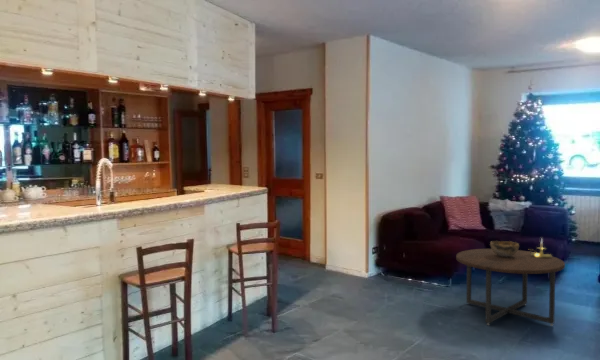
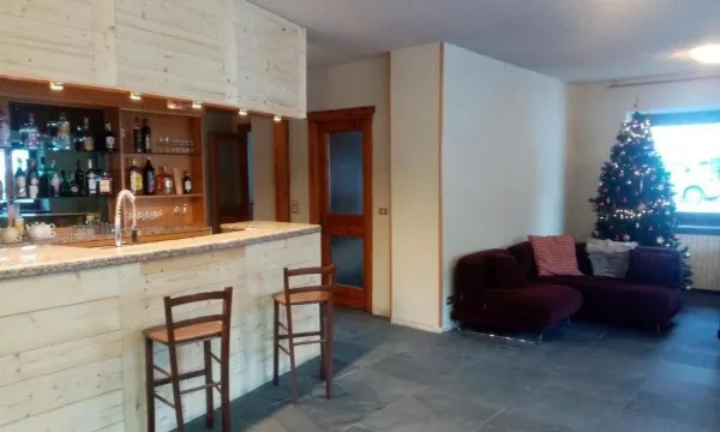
- decorative bowl (504, 249)
- candle holder (540, 246)
- coffee table (507, 272)
